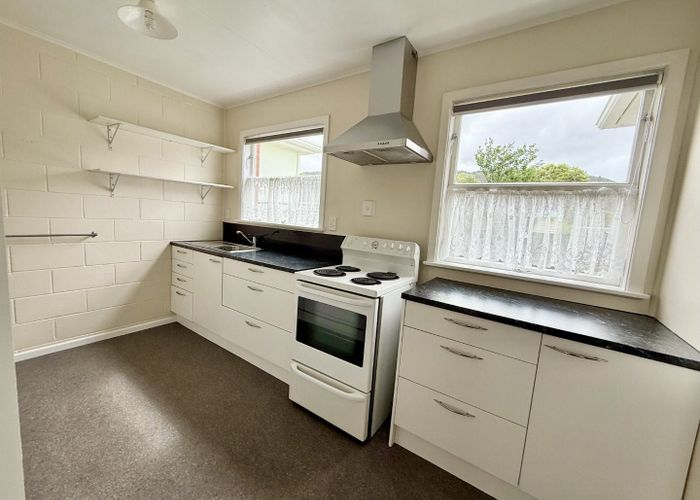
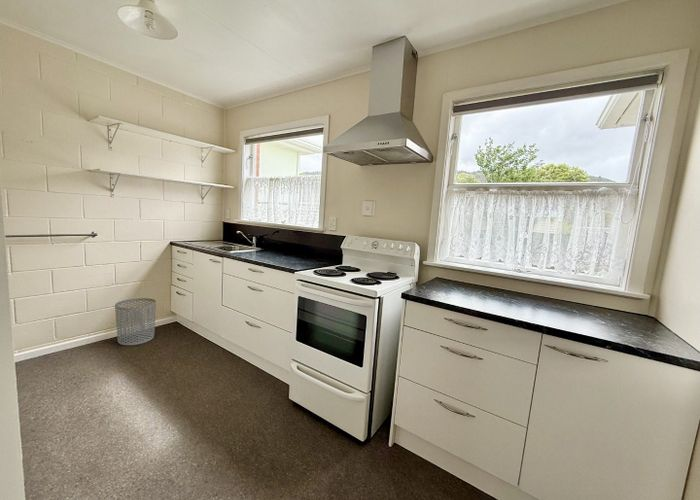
+ waste bin (136, 321)
